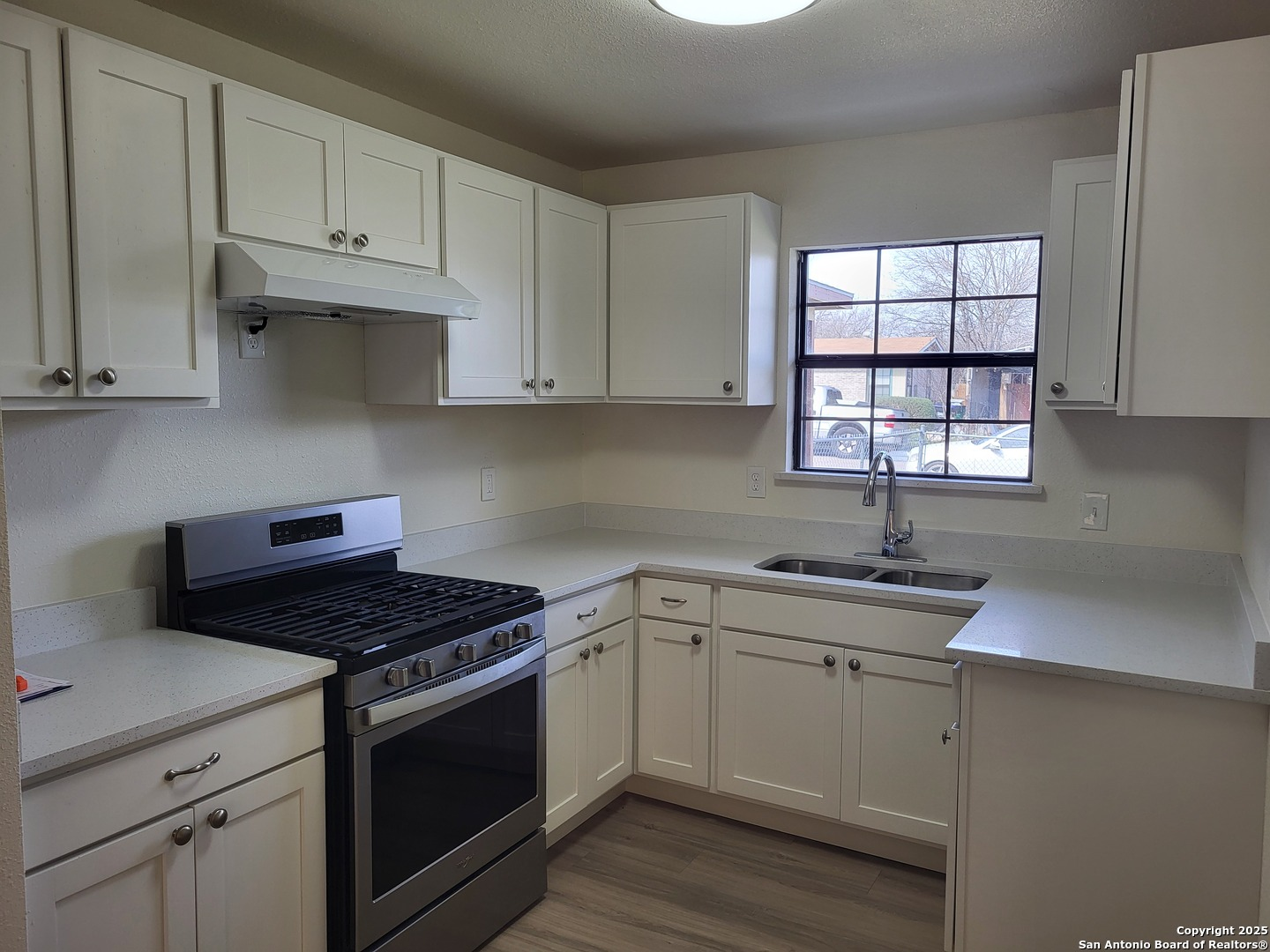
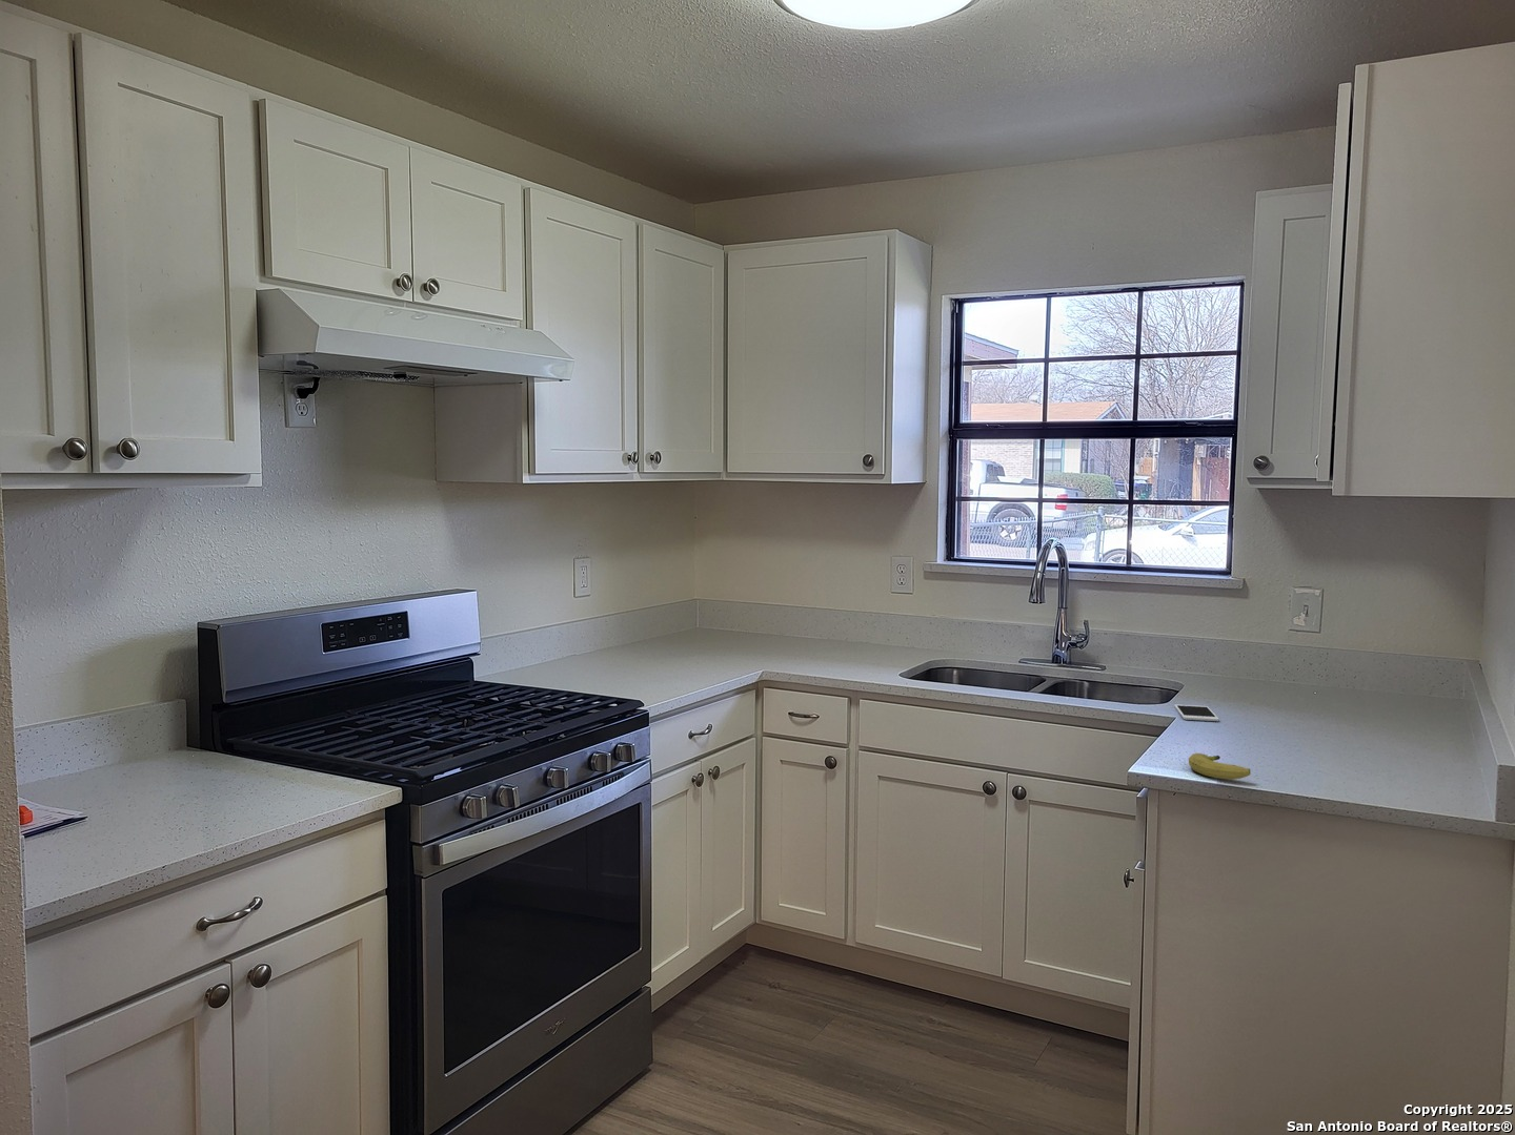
+ fruit (1218, 764)
+ cell phone (1195, 713)
